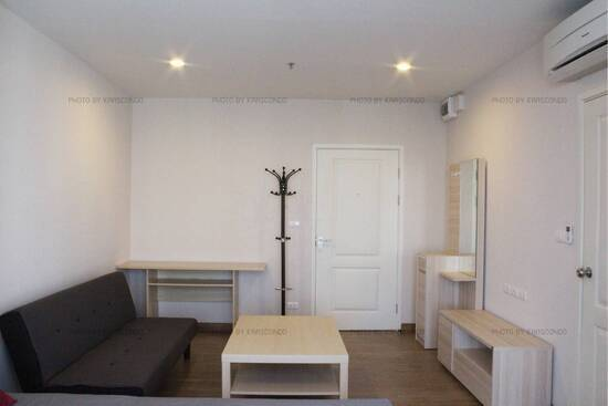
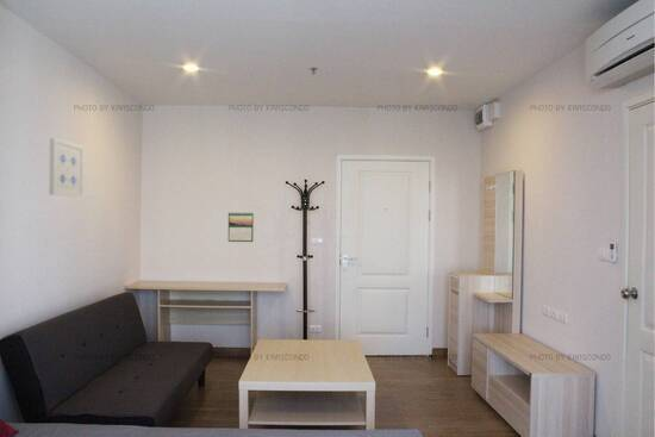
+ calendar (241, 226)
+ wall art (67, 169)
